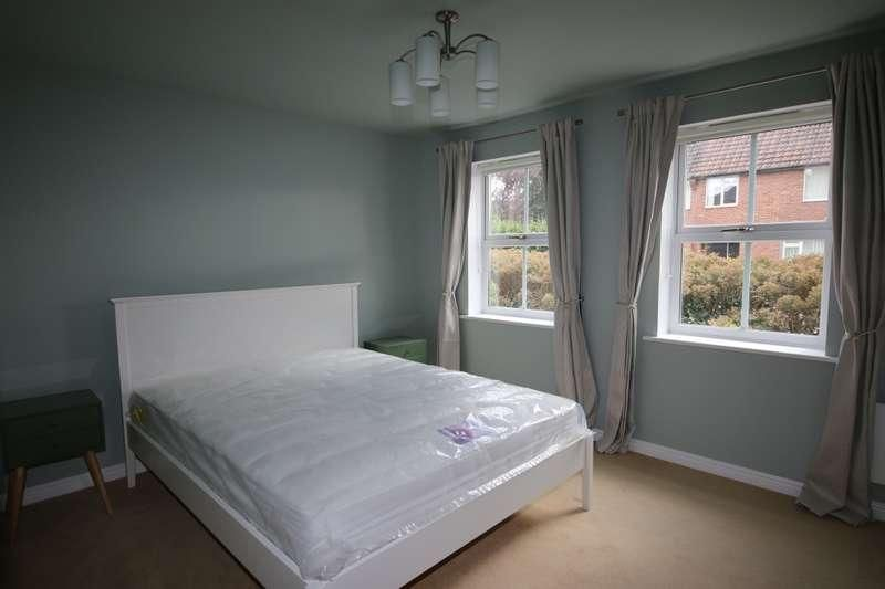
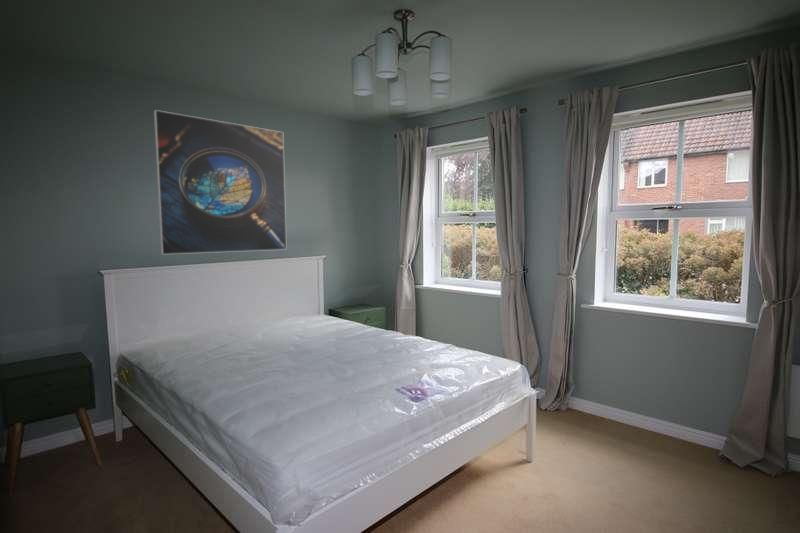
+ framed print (227, 187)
